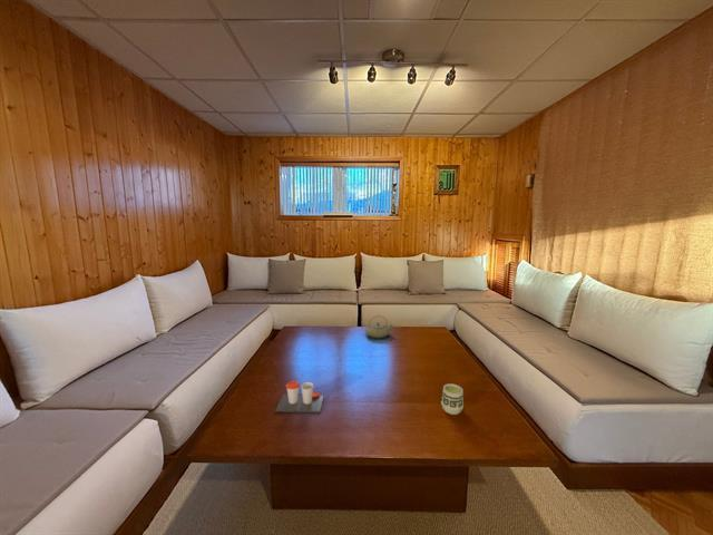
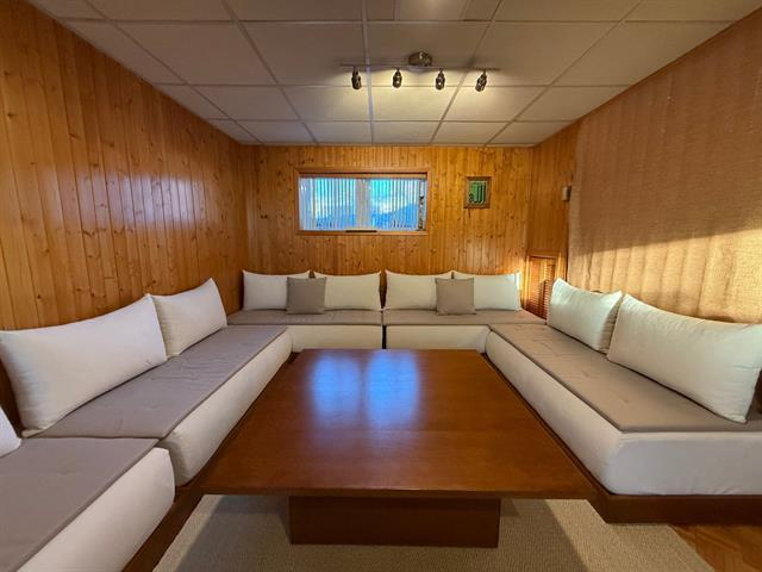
- cup (302, 392)
- cup (452, 399)
- teapot (379, 324)
